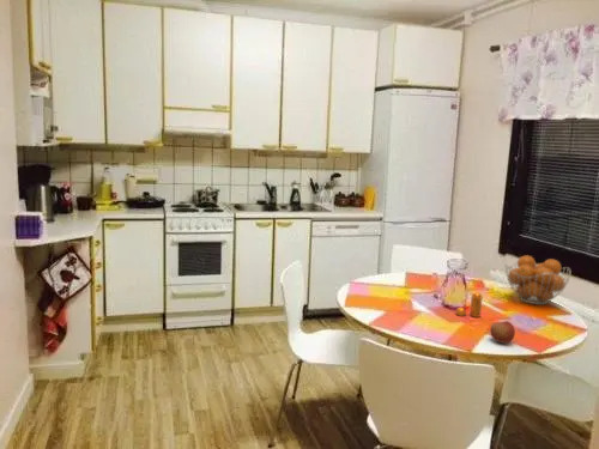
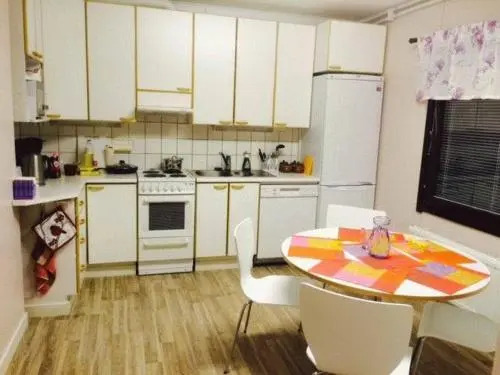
- pepper shaker (471, 303)
- apple (502, 330)
- fruit basket (536, 279)
